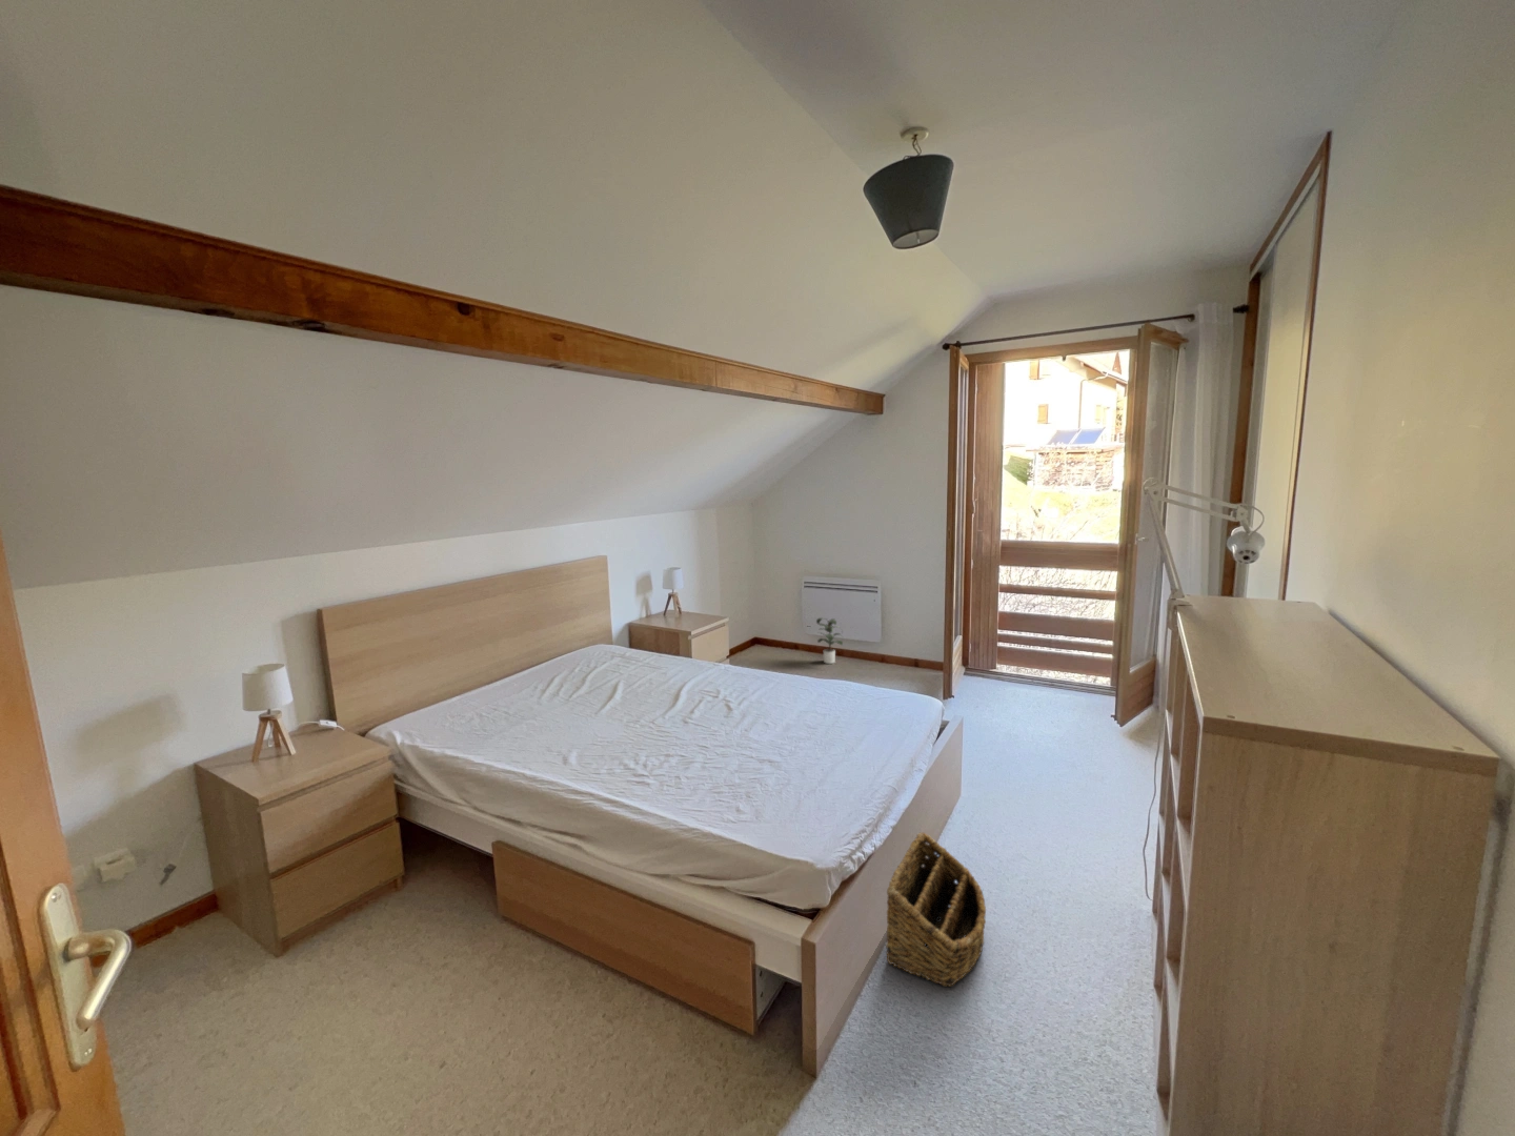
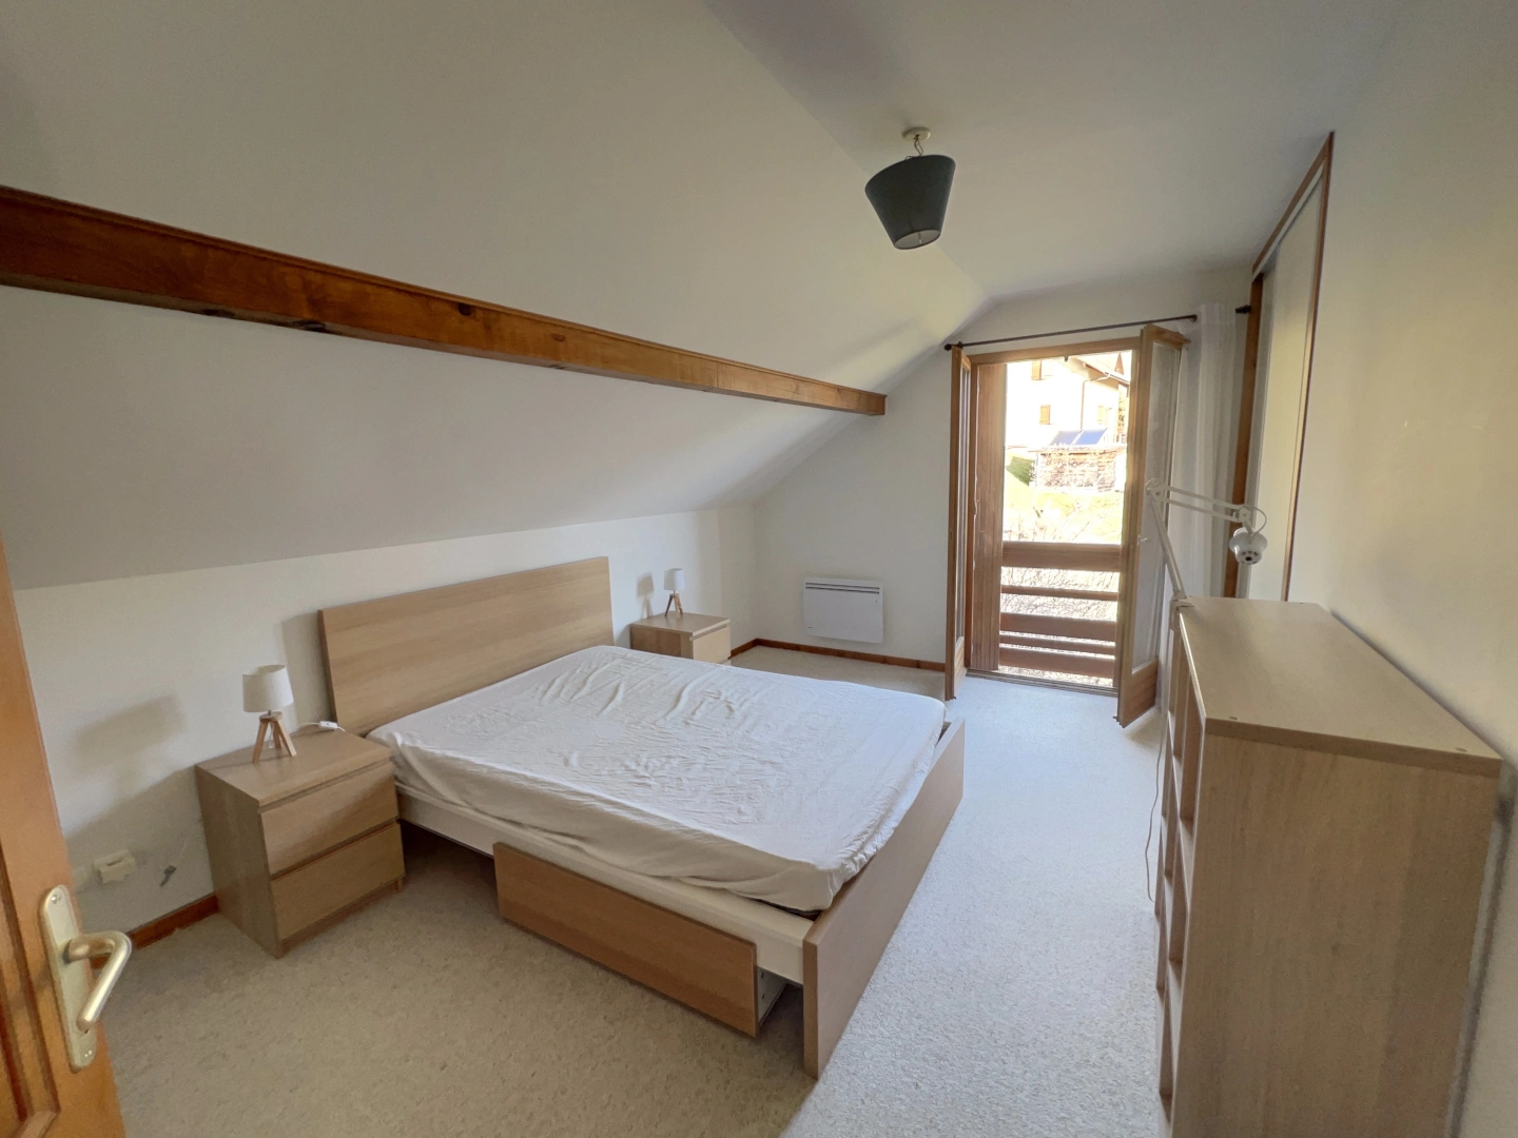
- potted plant (833, 638)
- basket (940, 905)
